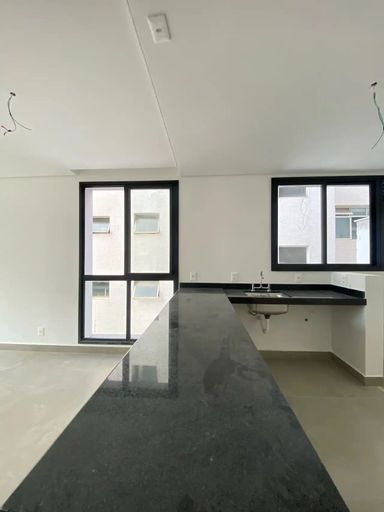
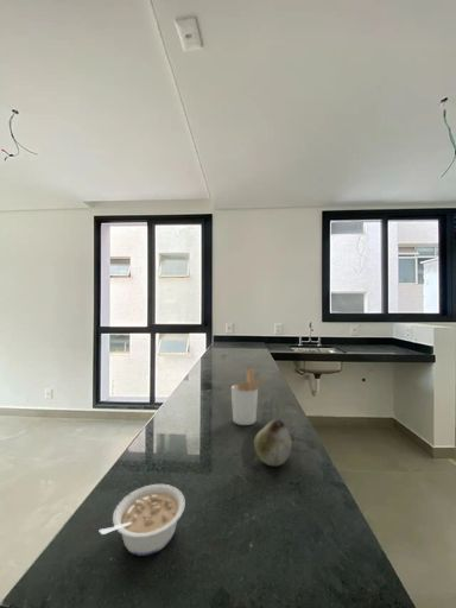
+ fruit (272, 438)
+ utensil holder (251, 397)
+ legume (148, 519)
